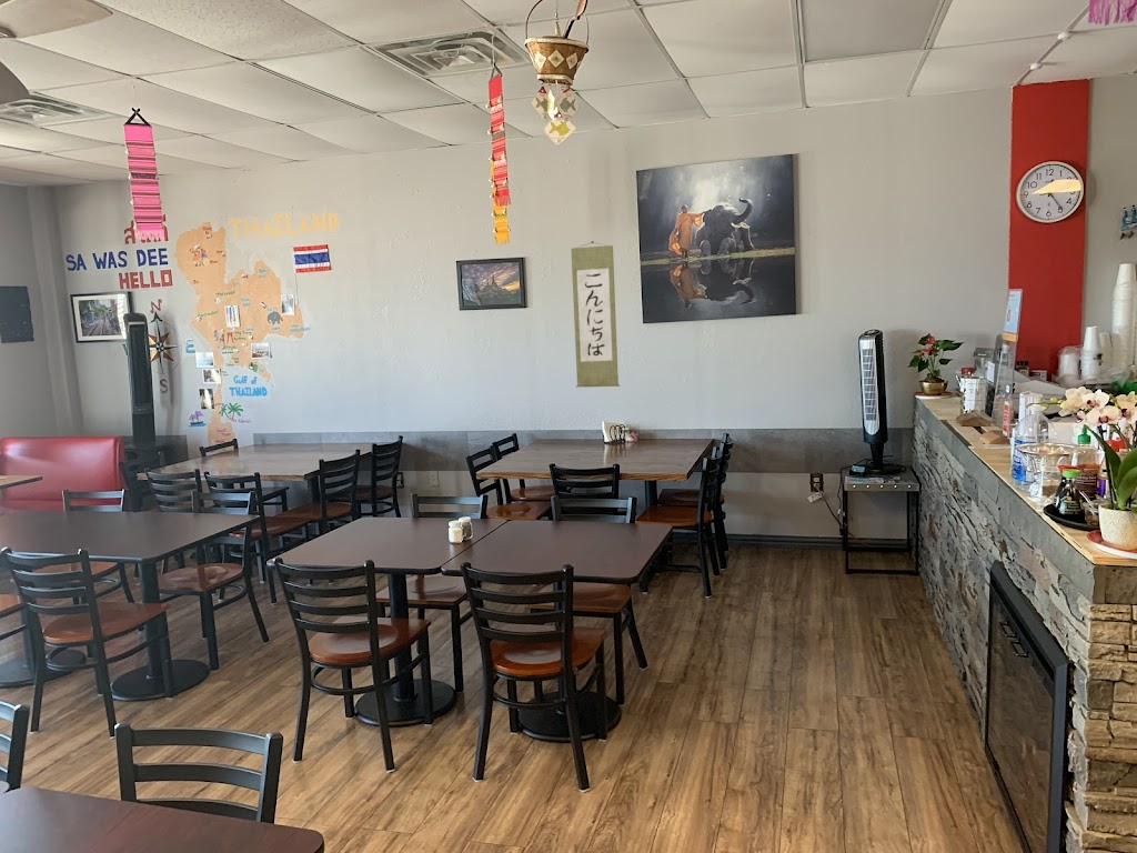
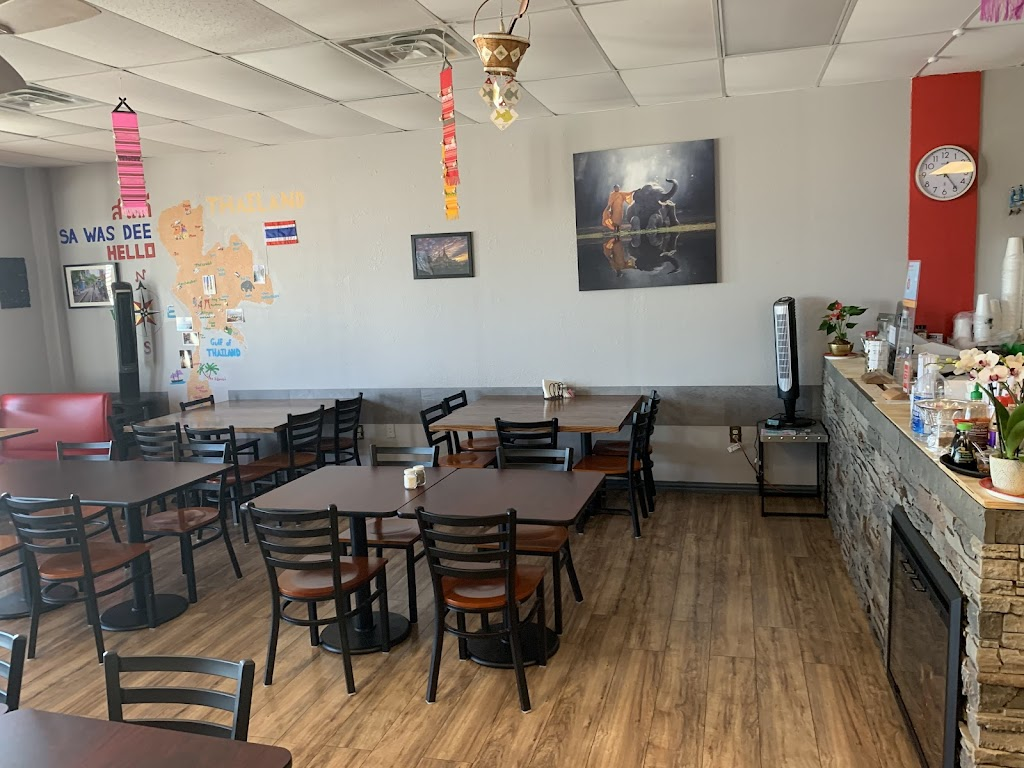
- wall scroll (594, 314)
